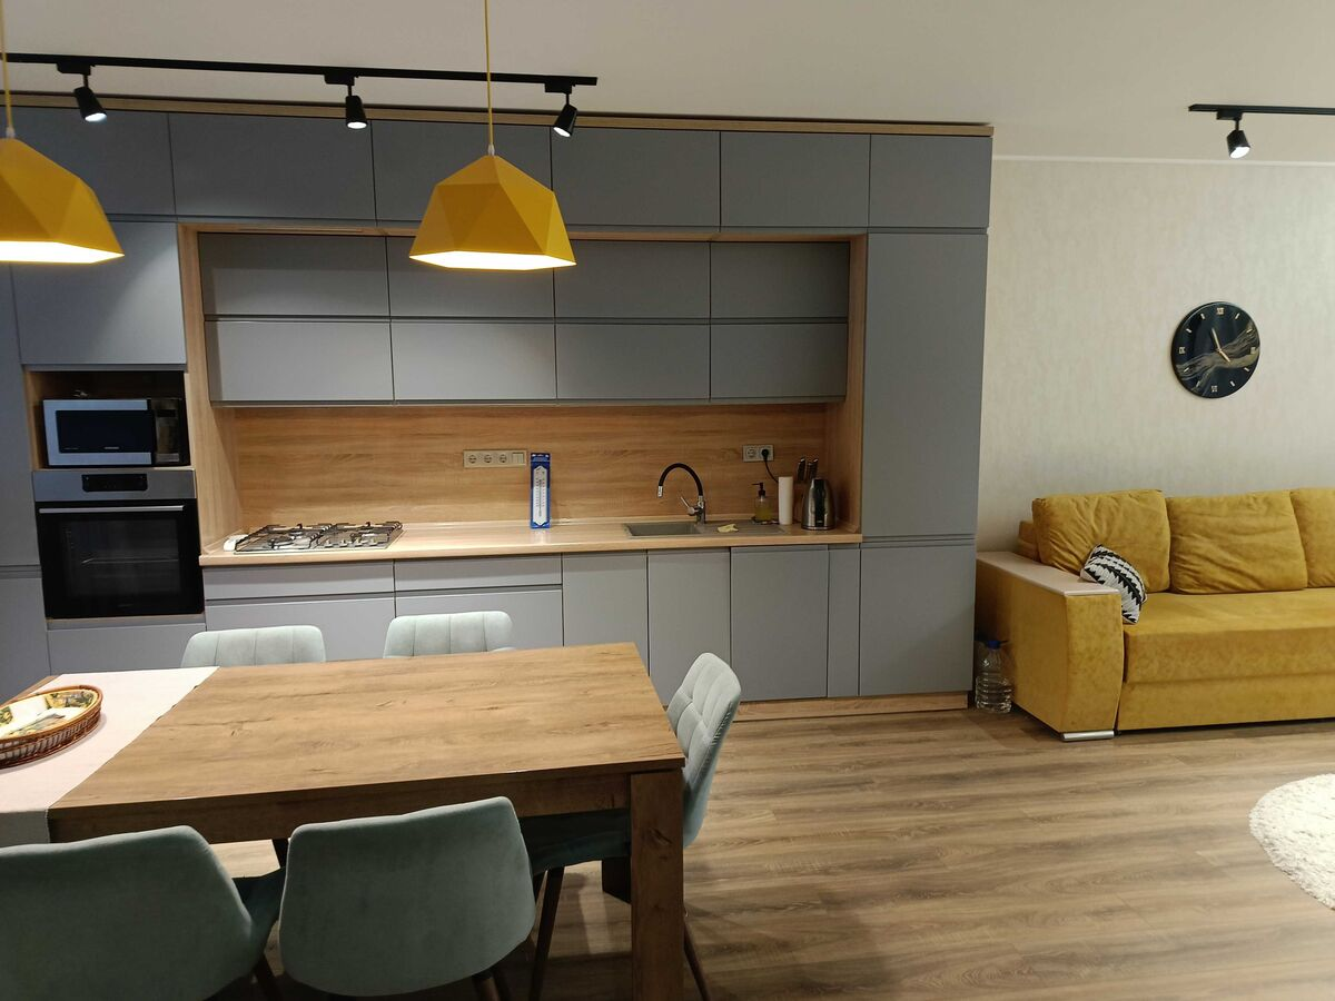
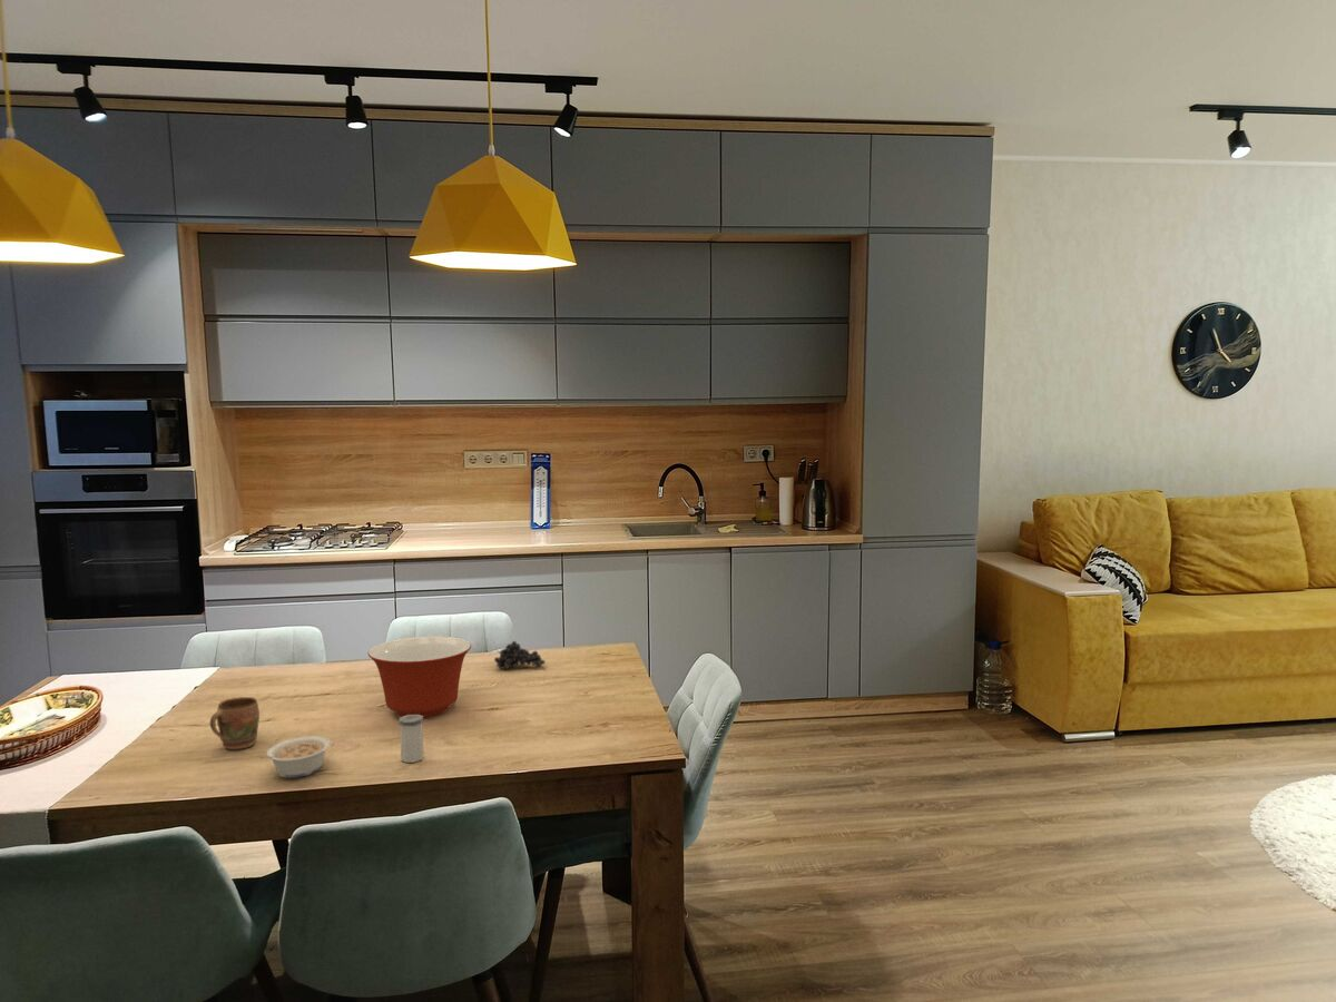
+ mixing bowl (421, 678)
+ legume (297, 757)
+ mug (235, 724)
+ fruit (519, 654)
+ salt shaker (411, 738)
